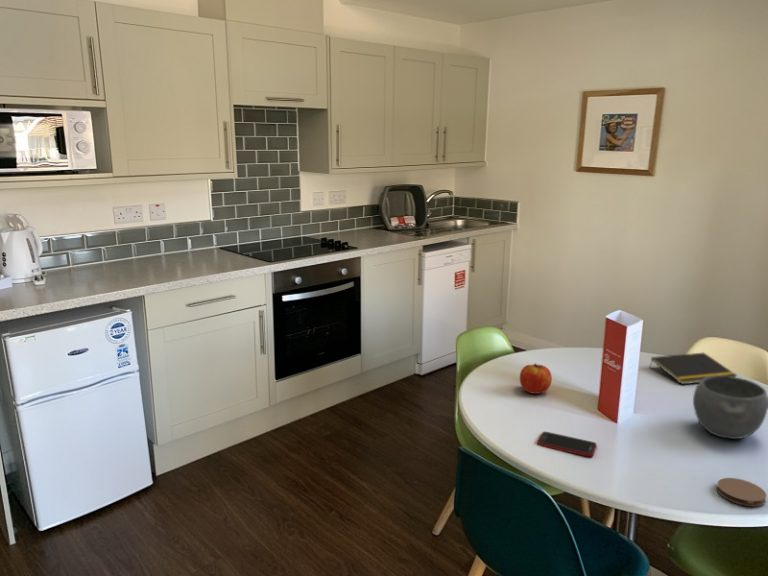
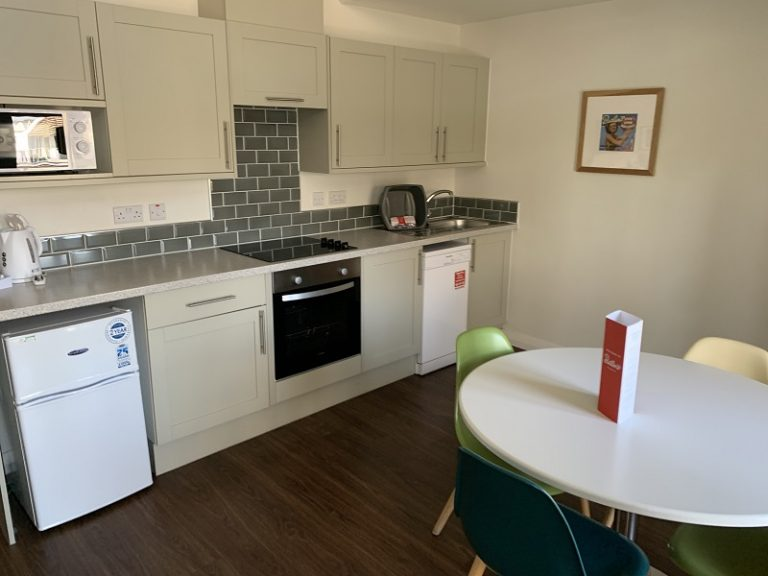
- cell phone (566, 444)
- coaster (741, 491)
- notepad (693, 367)
- bowl (729, 407)
- apple (535, 376)
